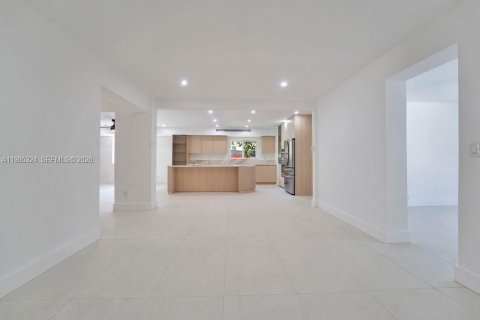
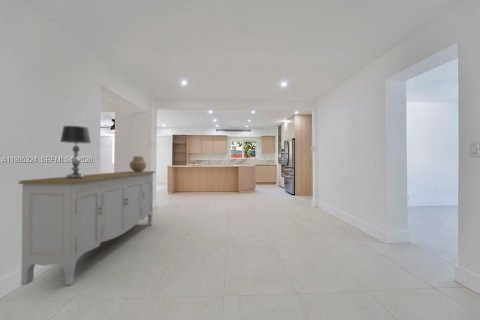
+ sideboard (109, 209)
+ ceramic pot (138, 163)
+ table lamp (75, 152)
